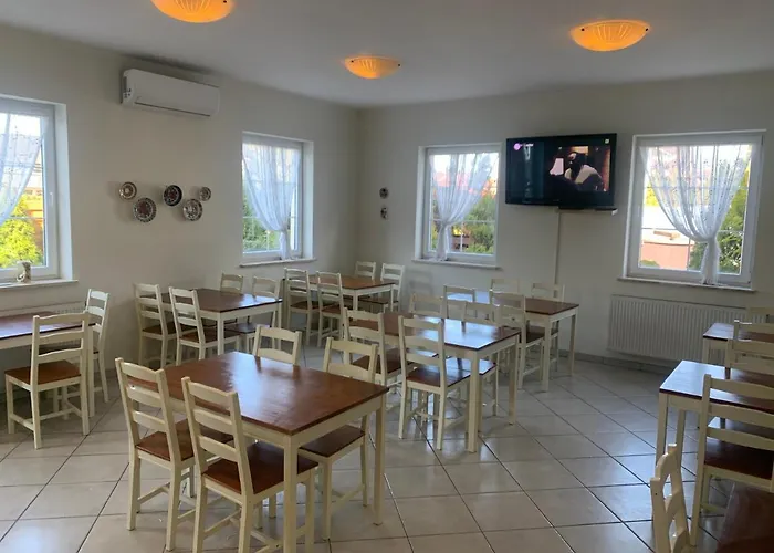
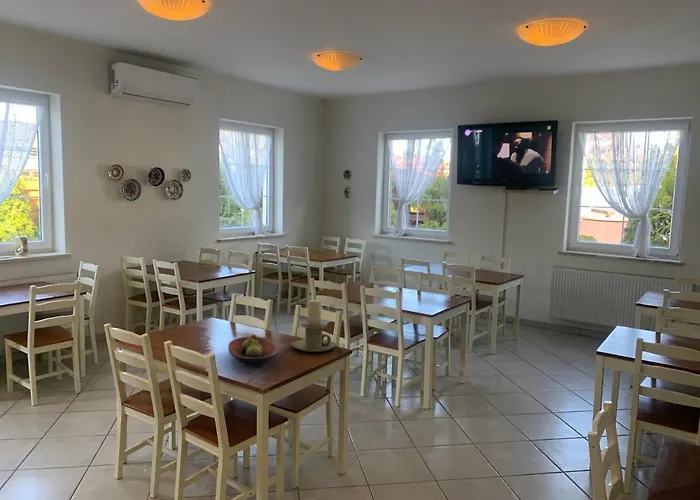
+ candle holder (314, 323)
+ fruit bowl (252, 348)
